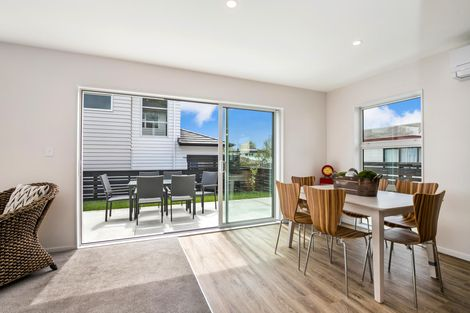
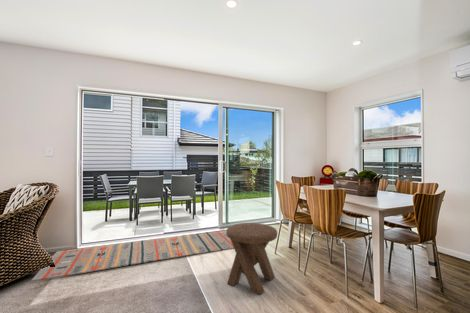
+ music stool (251, 255)
+ rug (158, 248)
